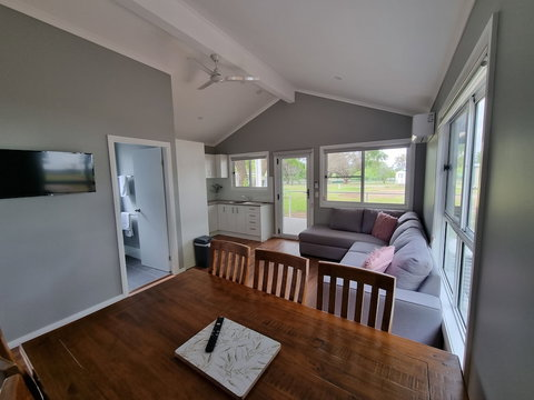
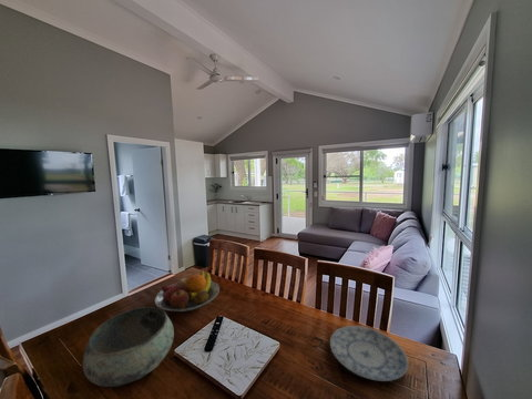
+ plate (366, 351)
+ bowl (132, 344)
+ fruit bowl (187, 289)
